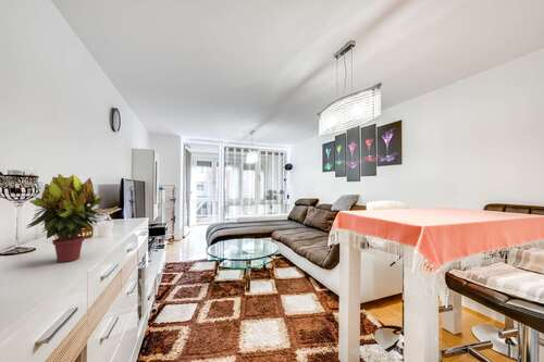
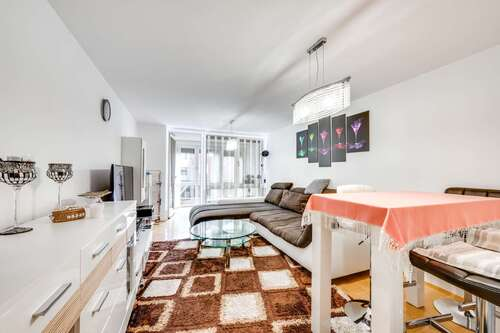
- potted plant (67, 216)
